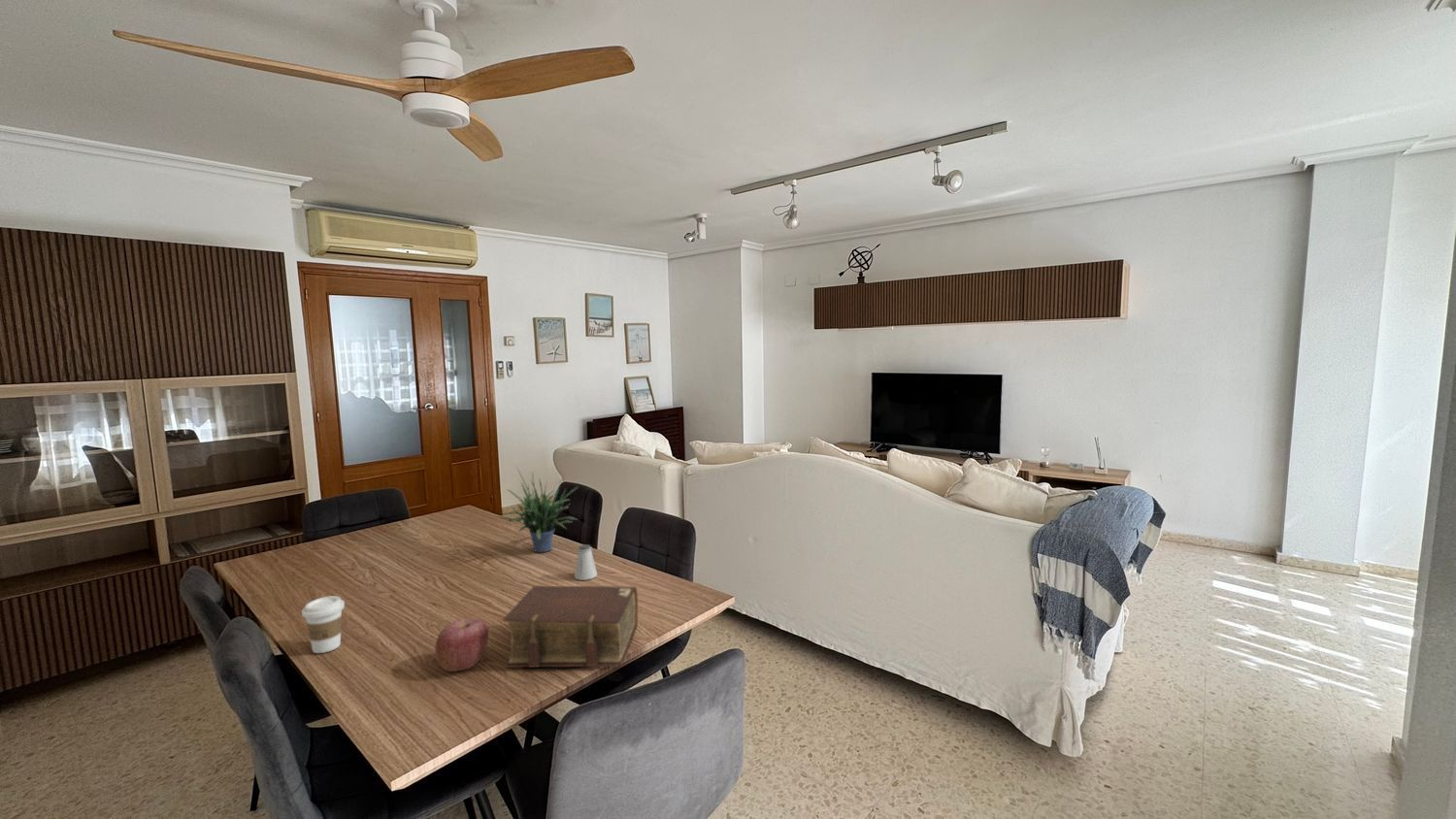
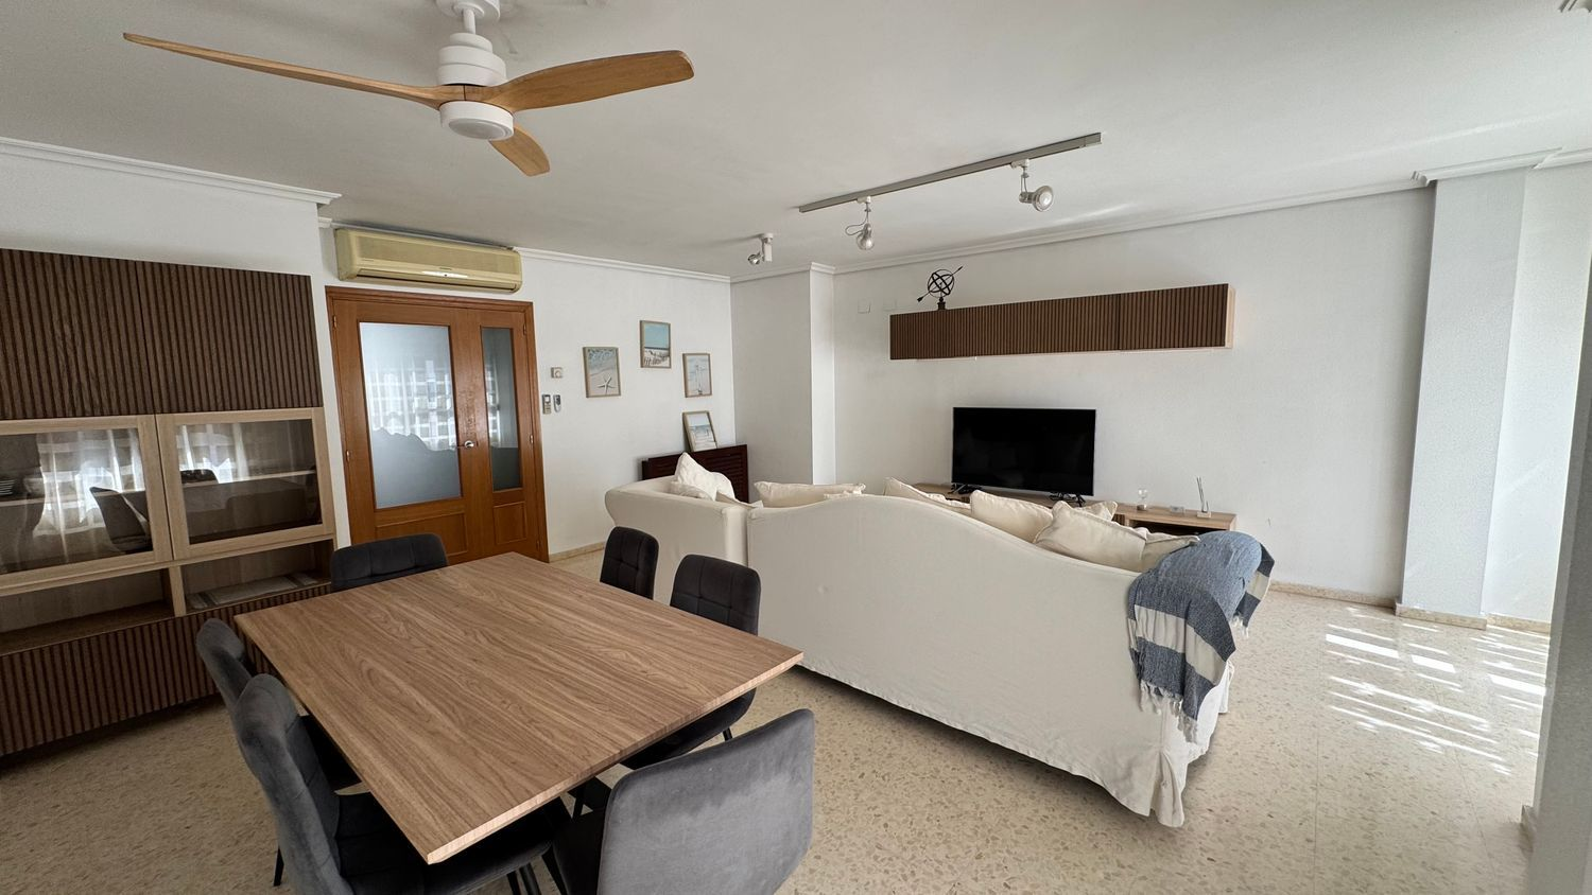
- coffee cup (324, 624)
- bible (575, 622)
- apple (462, 644)
- saltshaker (584, 561)
- potted plant (543, 507)
